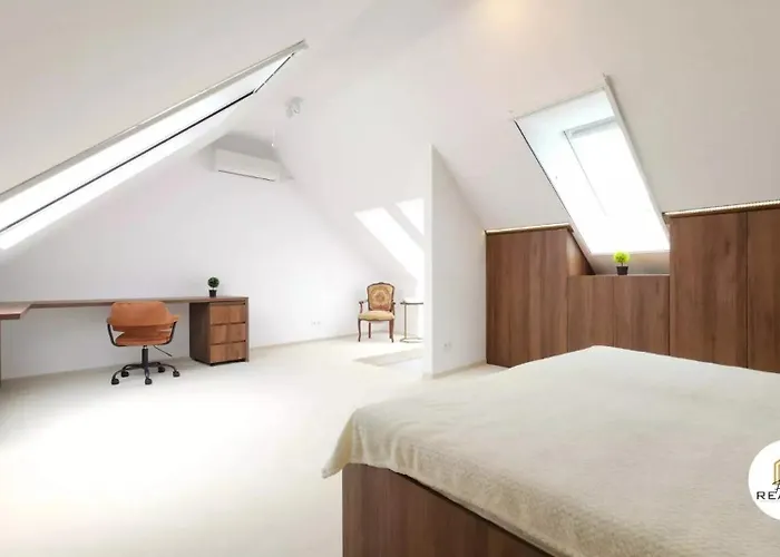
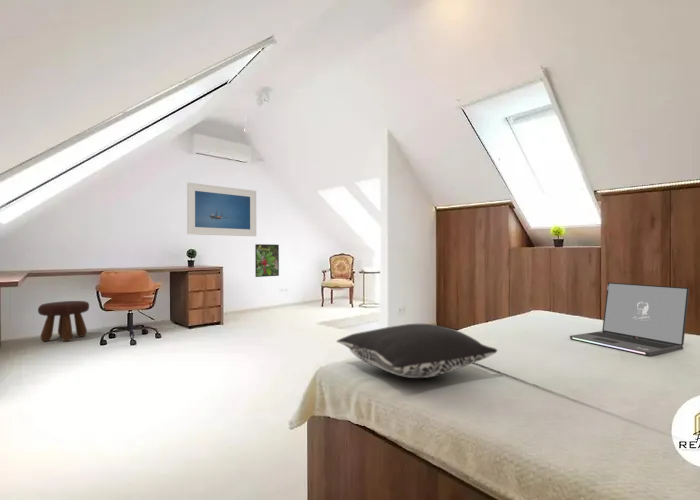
+ footstool (64, 320)
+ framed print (267, 260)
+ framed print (223, 211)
+ laptop (626, 314)
+ pillow (411, 346)
